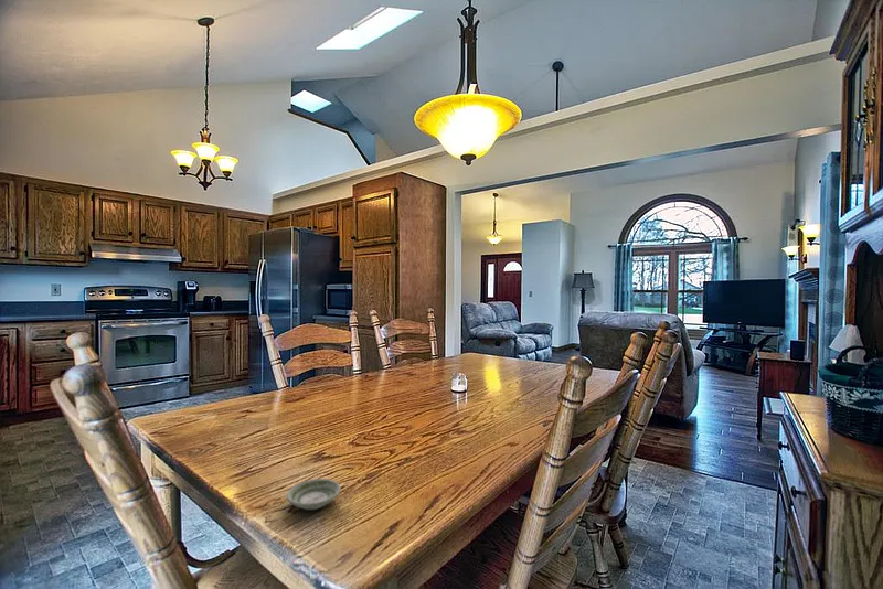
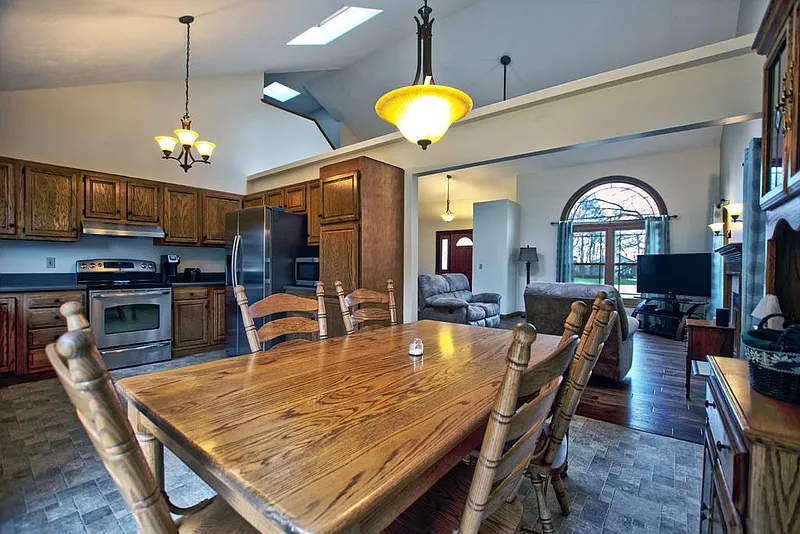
- saucer (313, 496)
